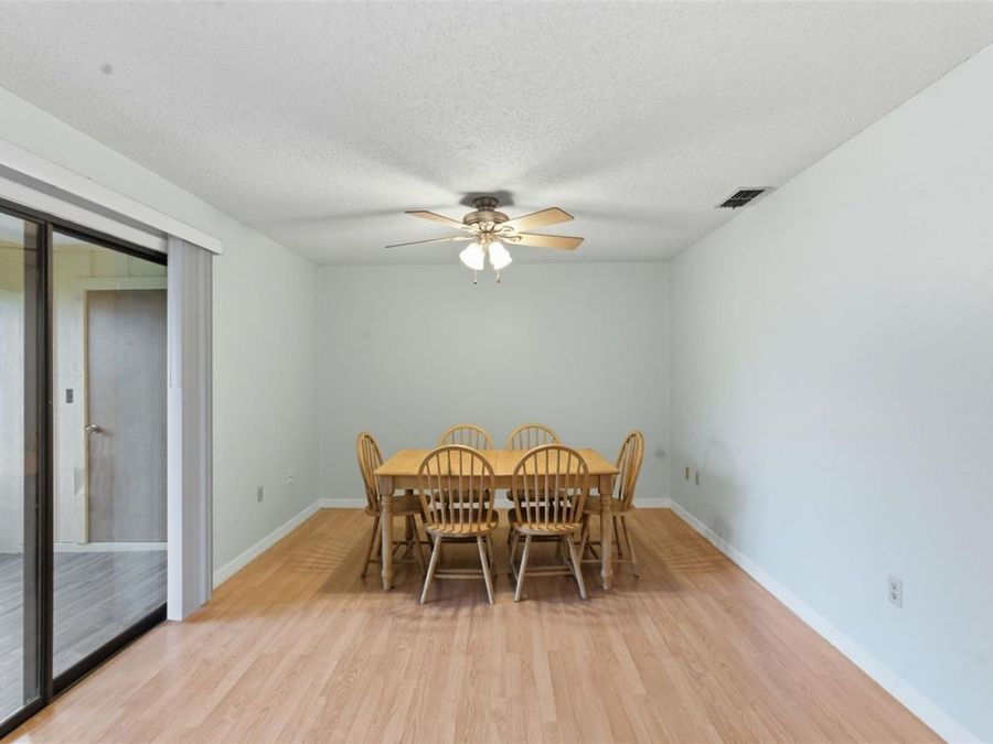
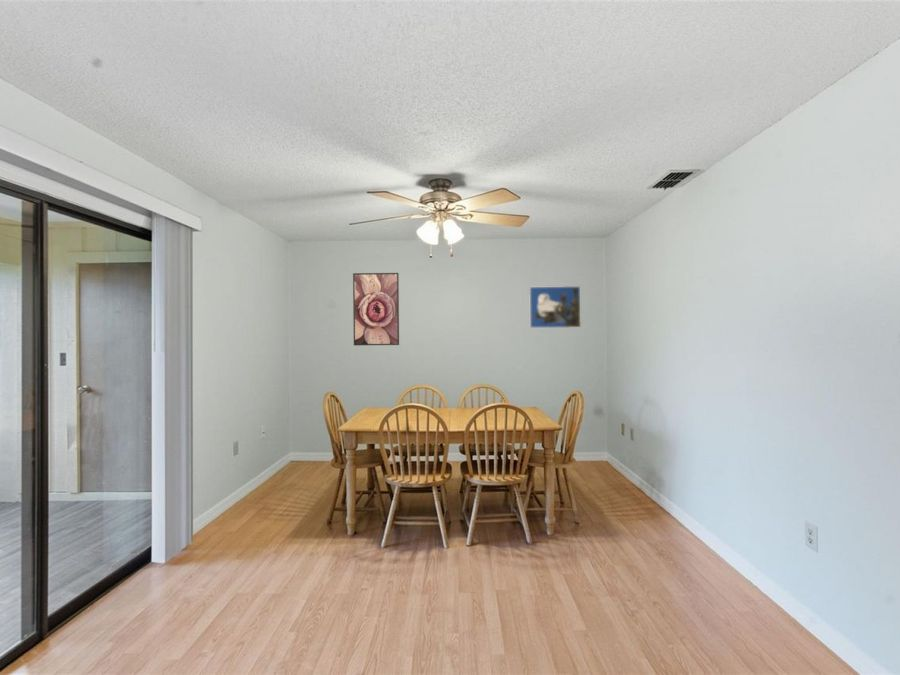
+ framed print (376, 309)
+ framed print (554, 307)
